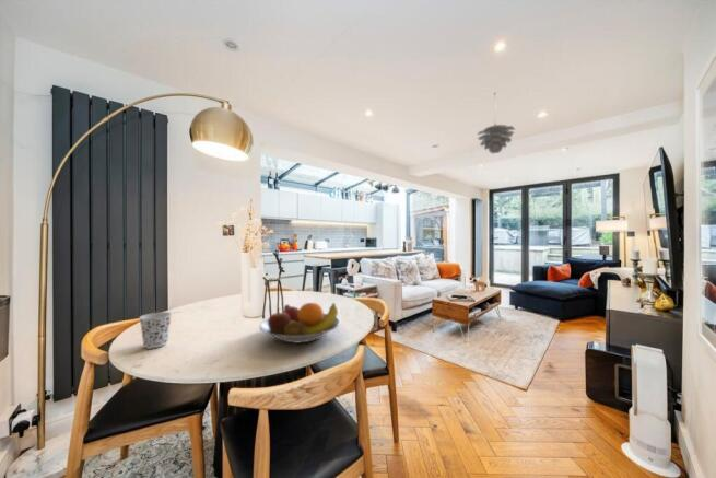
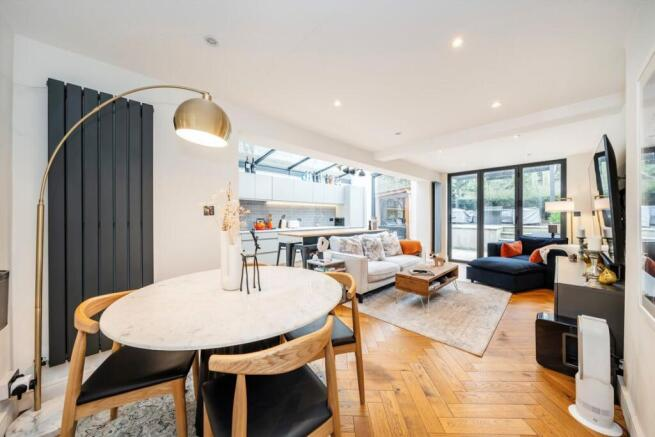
- pendant light (495, 123)
- cup (155, 329)
- fruit bowl (301, 318)
